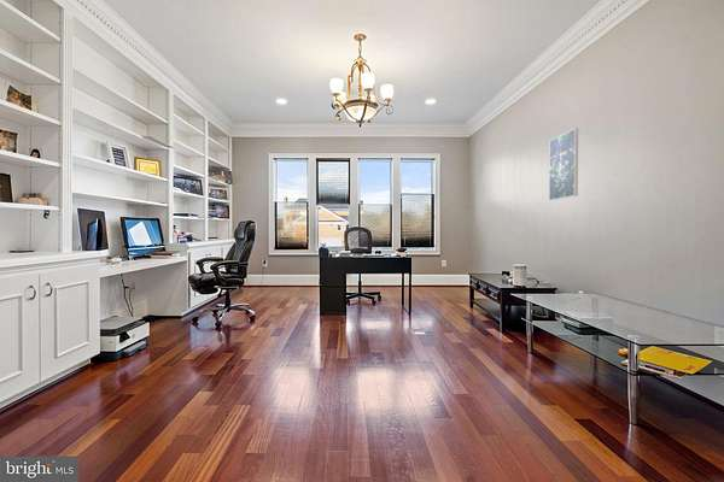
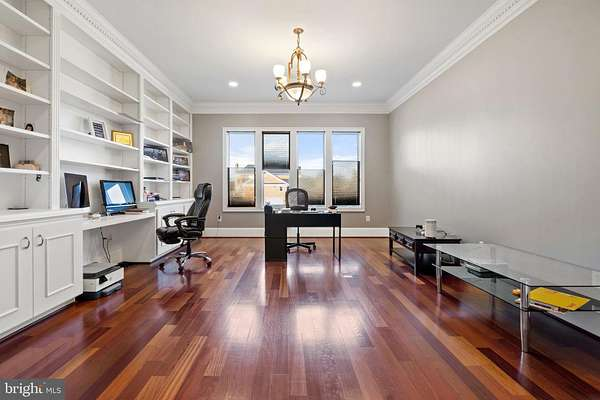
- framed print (562, 166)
